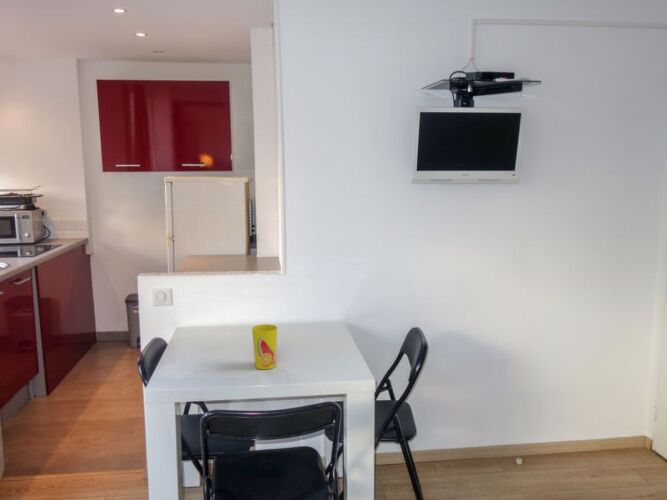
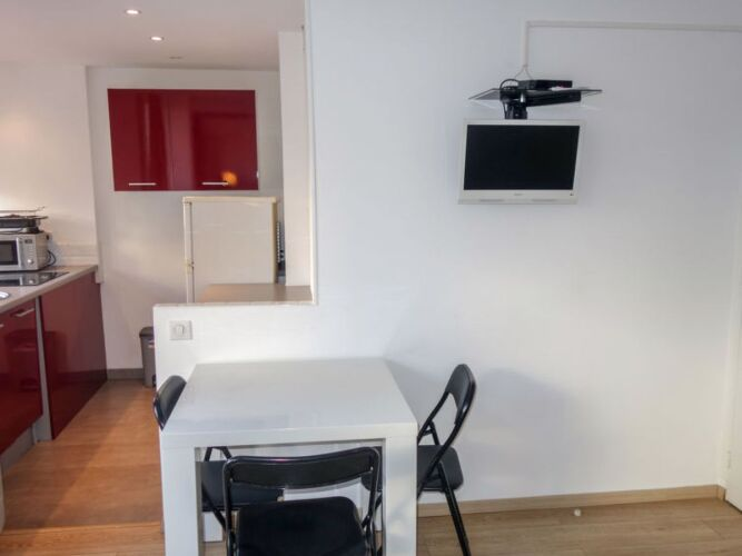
- cup (265, 346)
